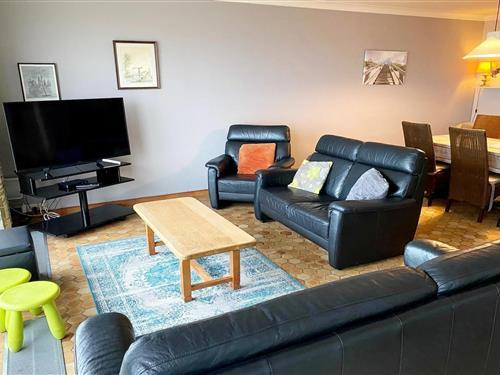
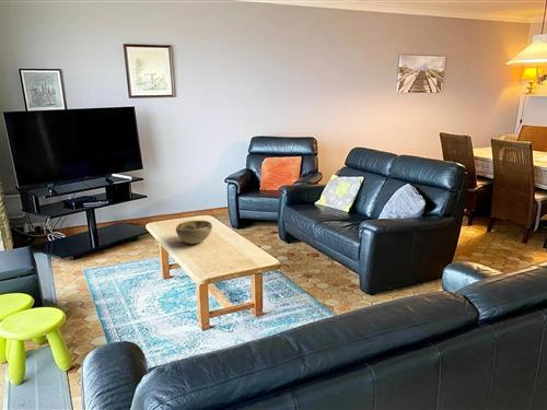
+ decorative bowl (194, 233)
